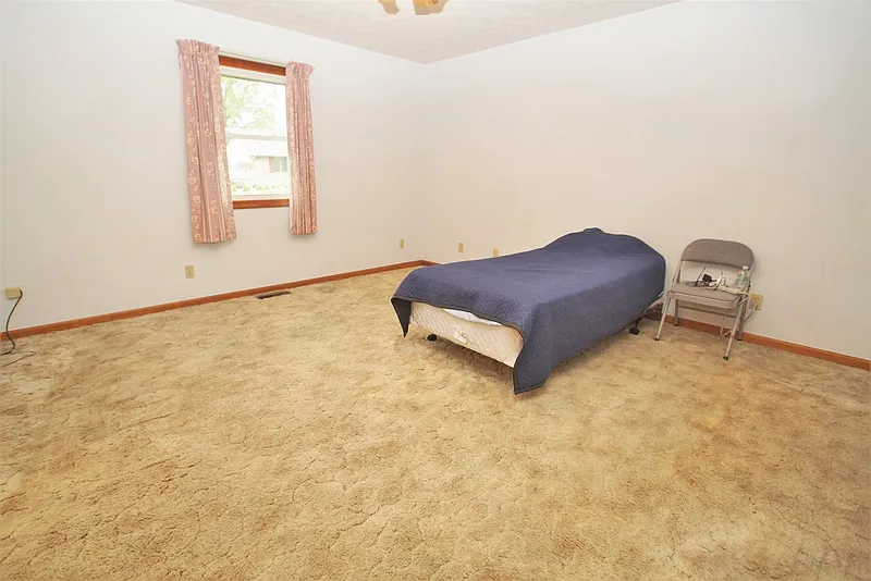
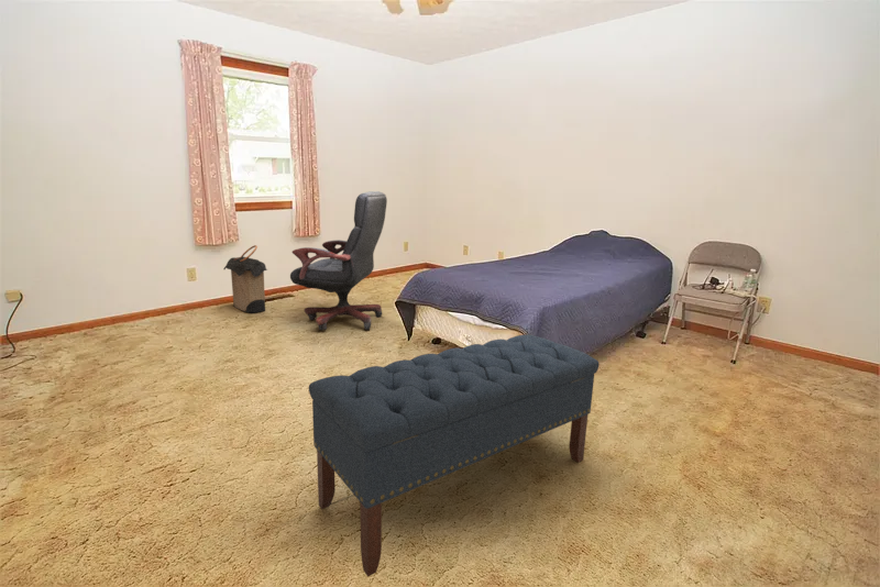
+ bench (464, 423)
+ laundry hamper (245, 276)
+ office chair (339, 257)
